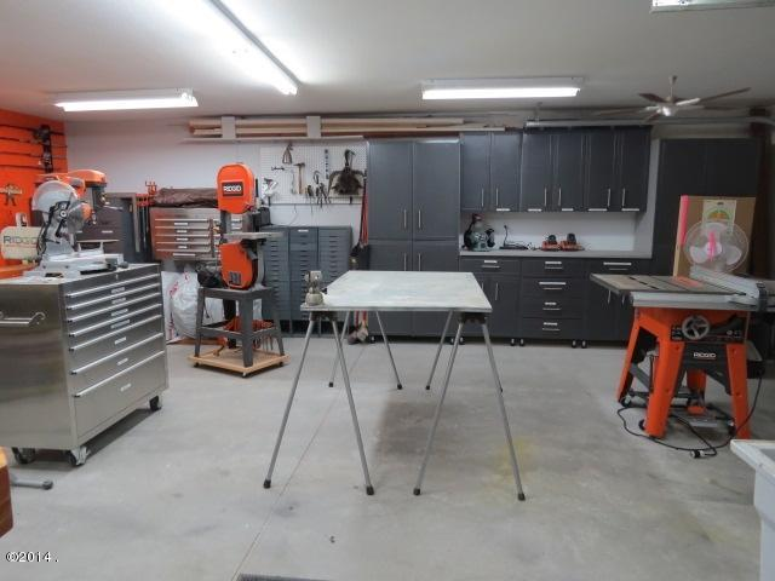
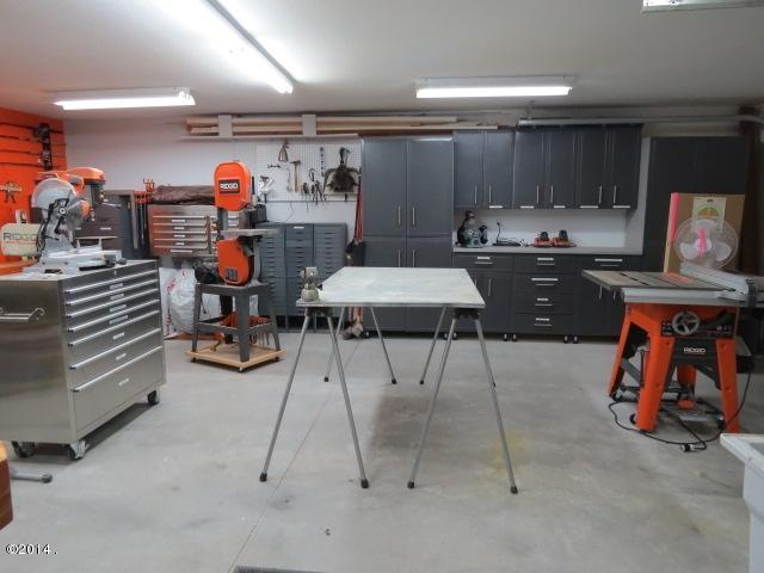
- ceiling fan (666, 98)
